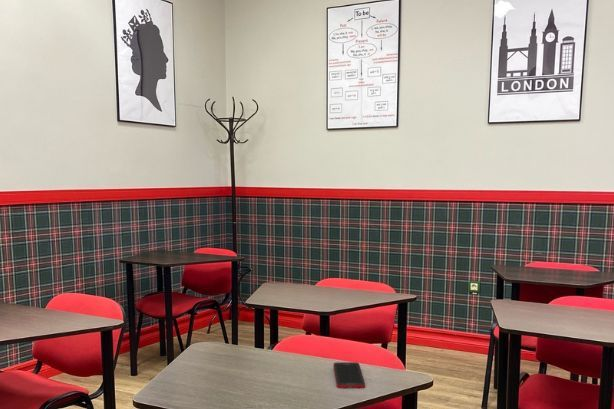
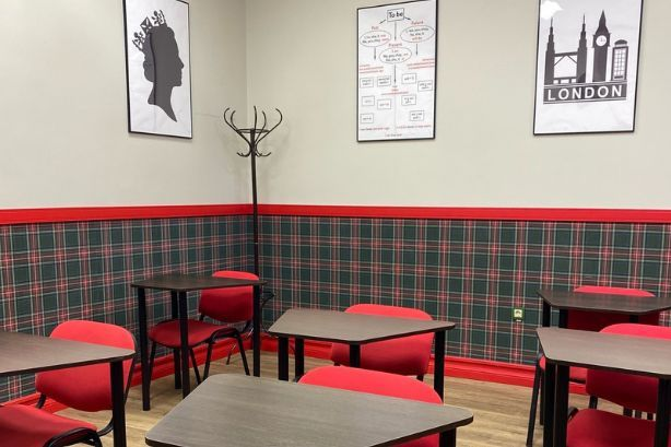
- cell phone (348, 374)
